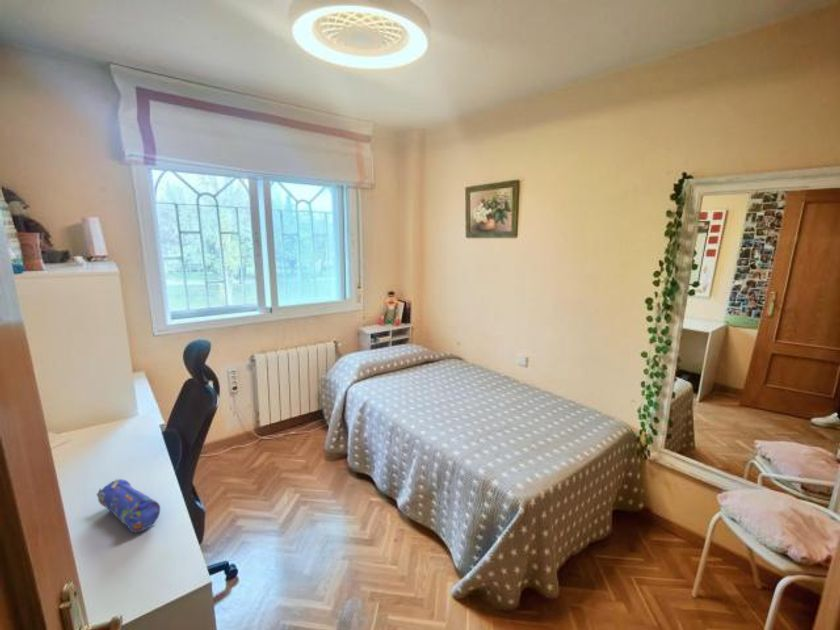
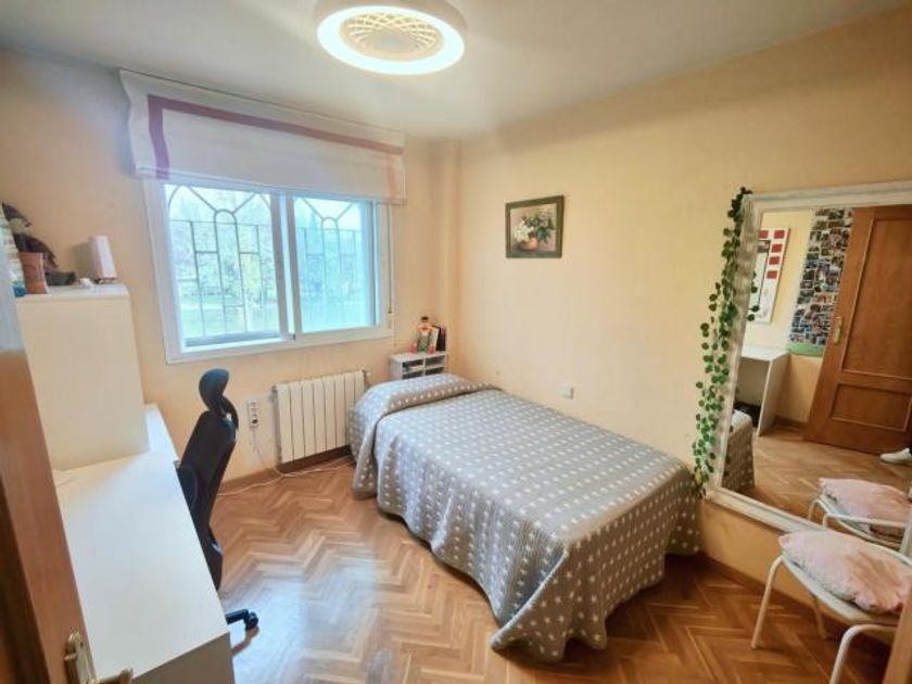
- pencil case (128, 502)
